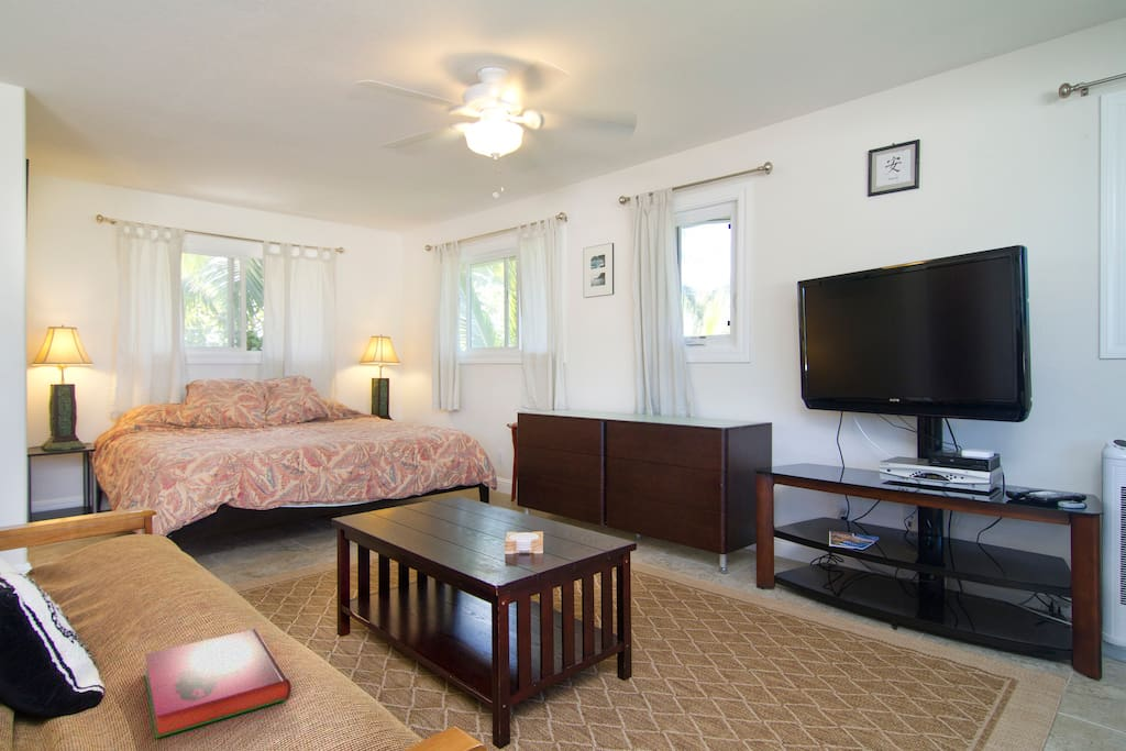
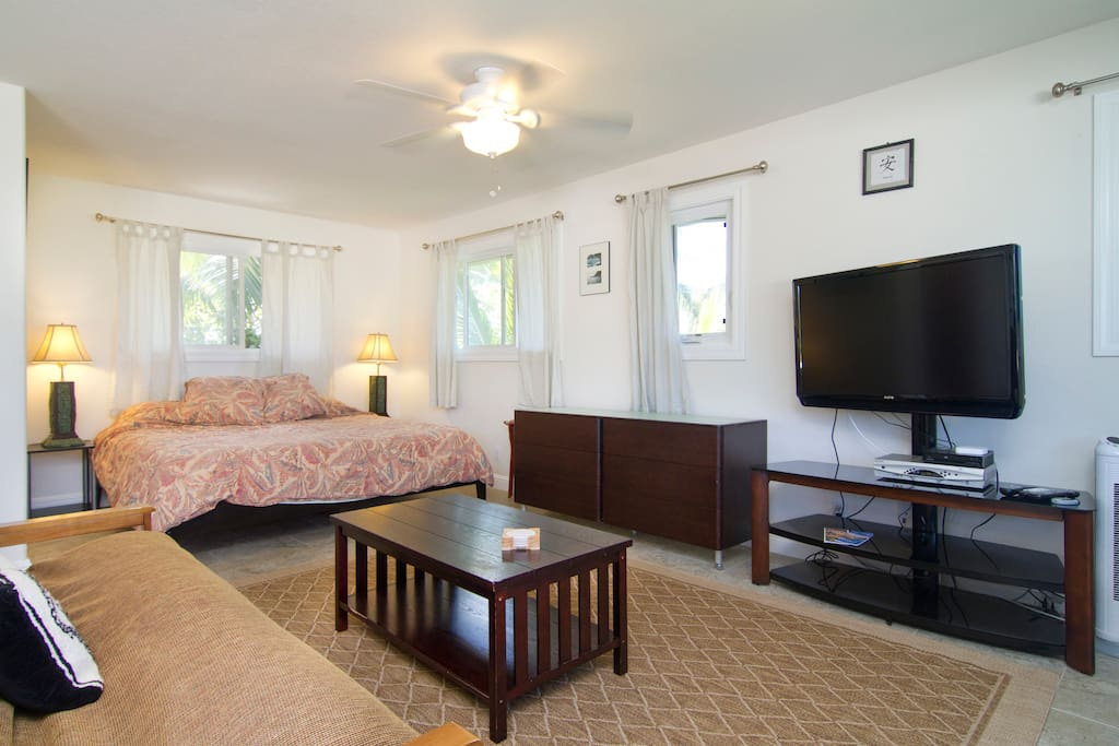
- hardback book (214, 674)
